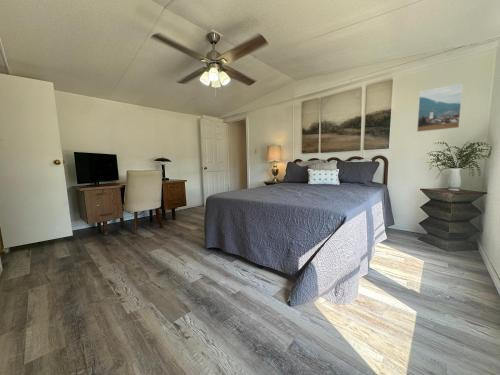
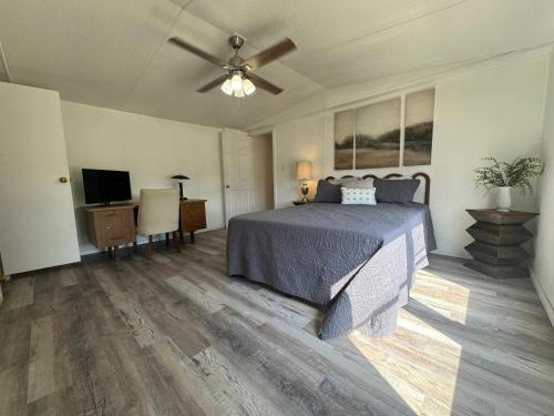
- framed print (438, 109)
